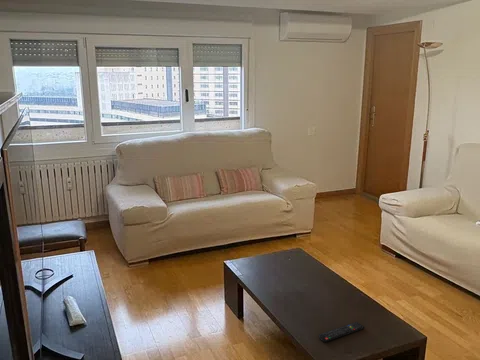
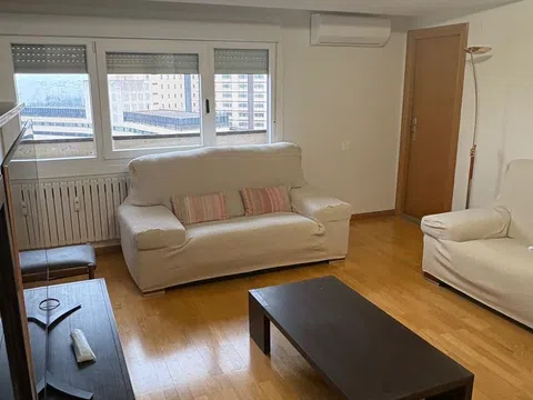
- remote control (341, 332)
